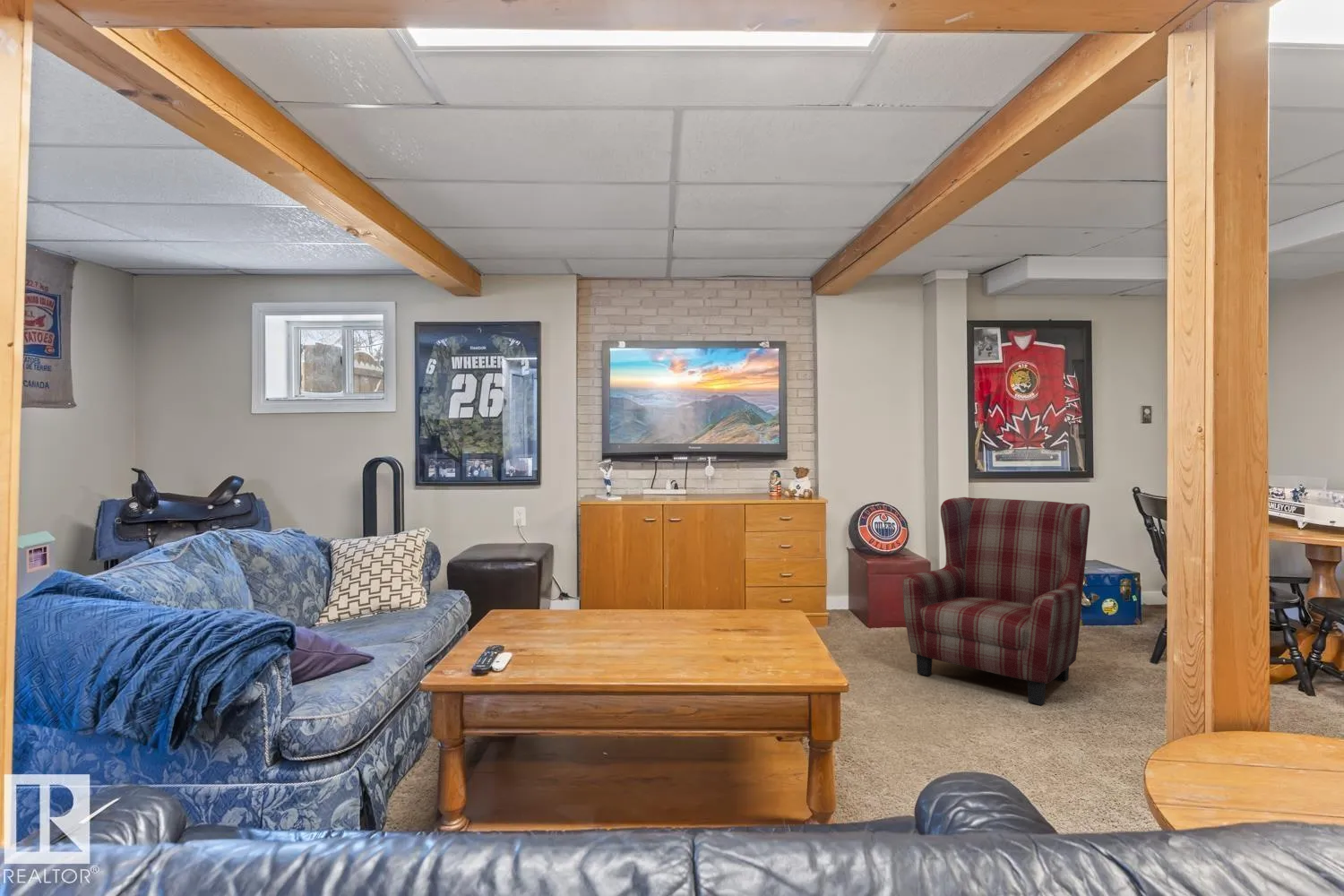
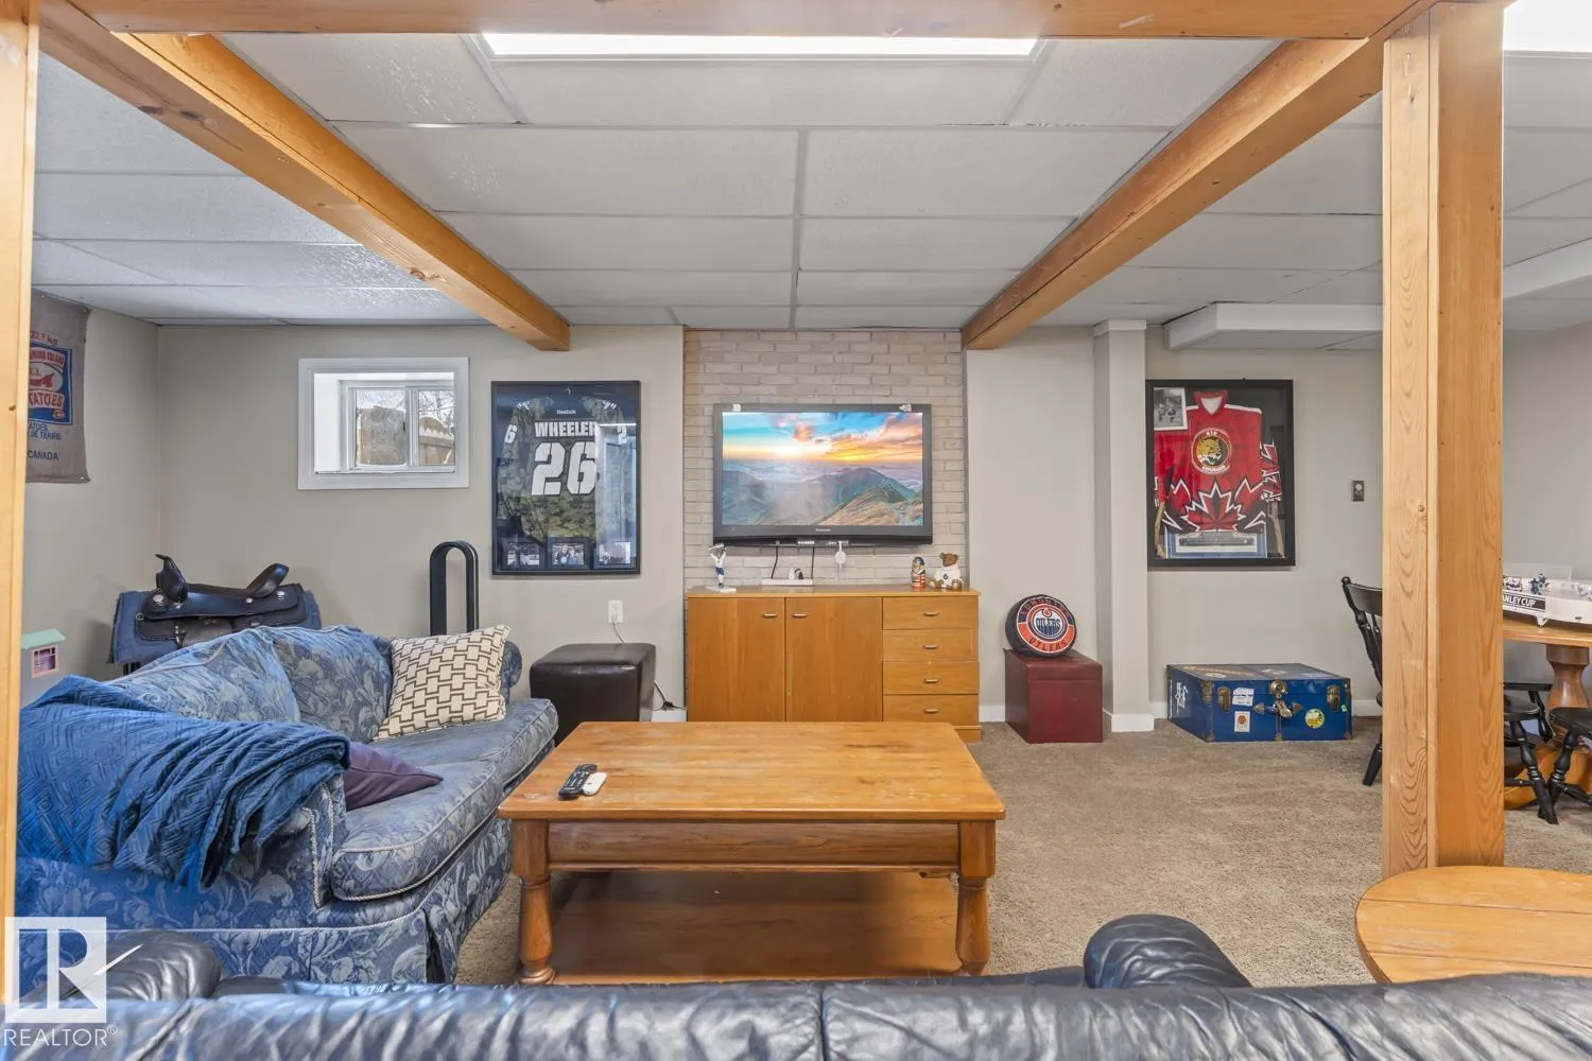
- armchair (998, 589)
